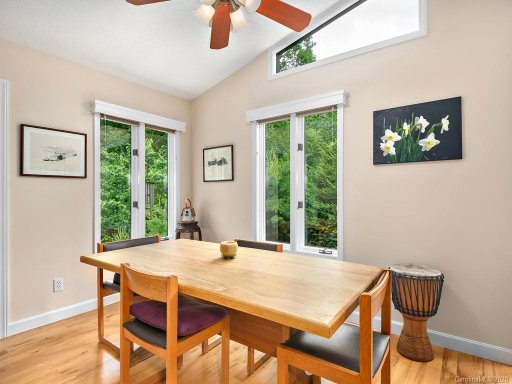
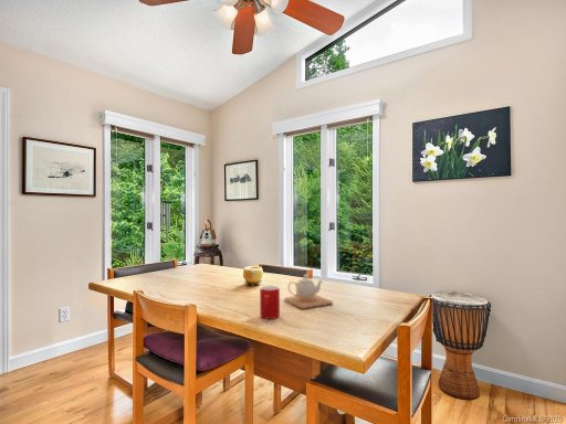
+ teapot (307, 288)
+ cup (268, 303)
